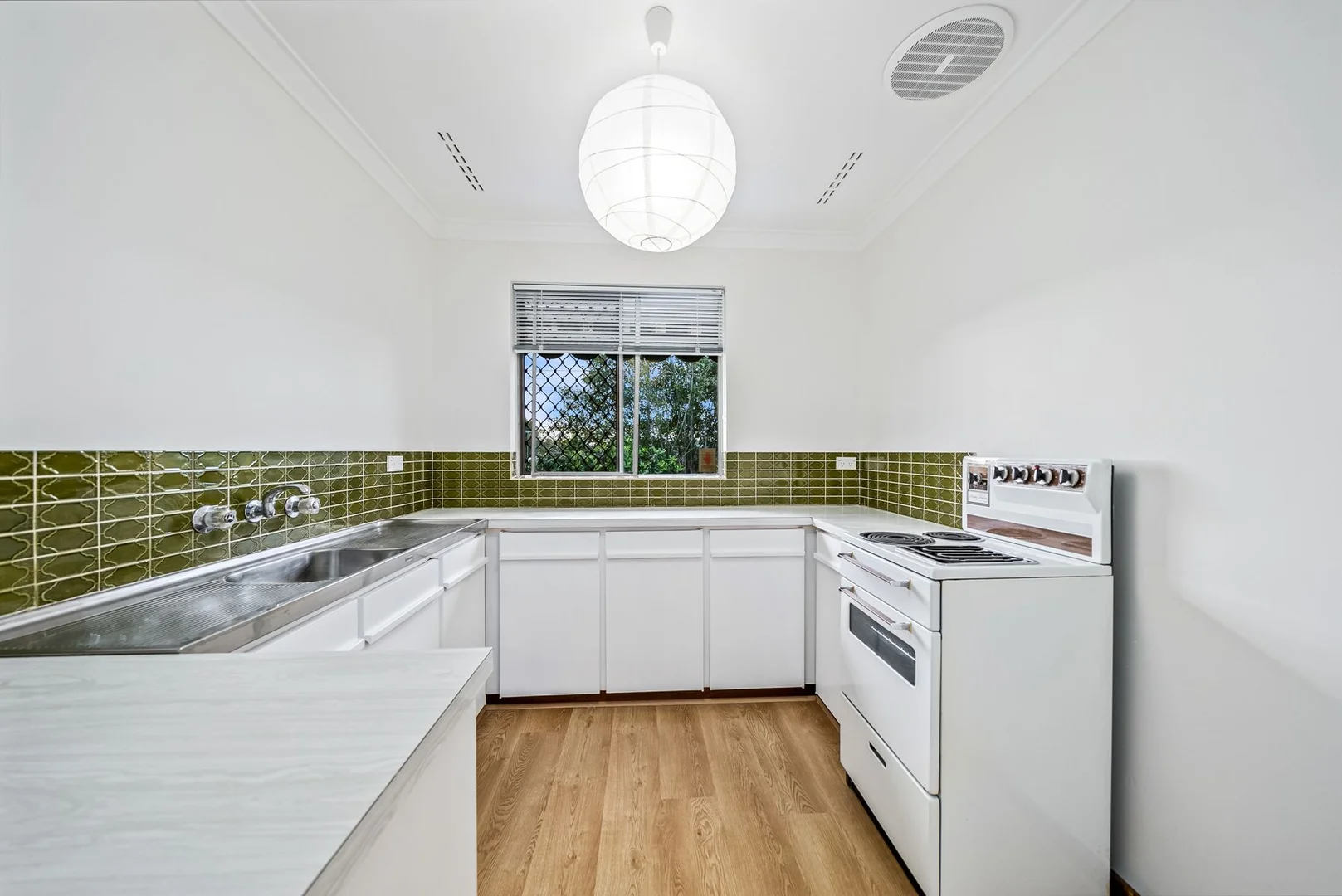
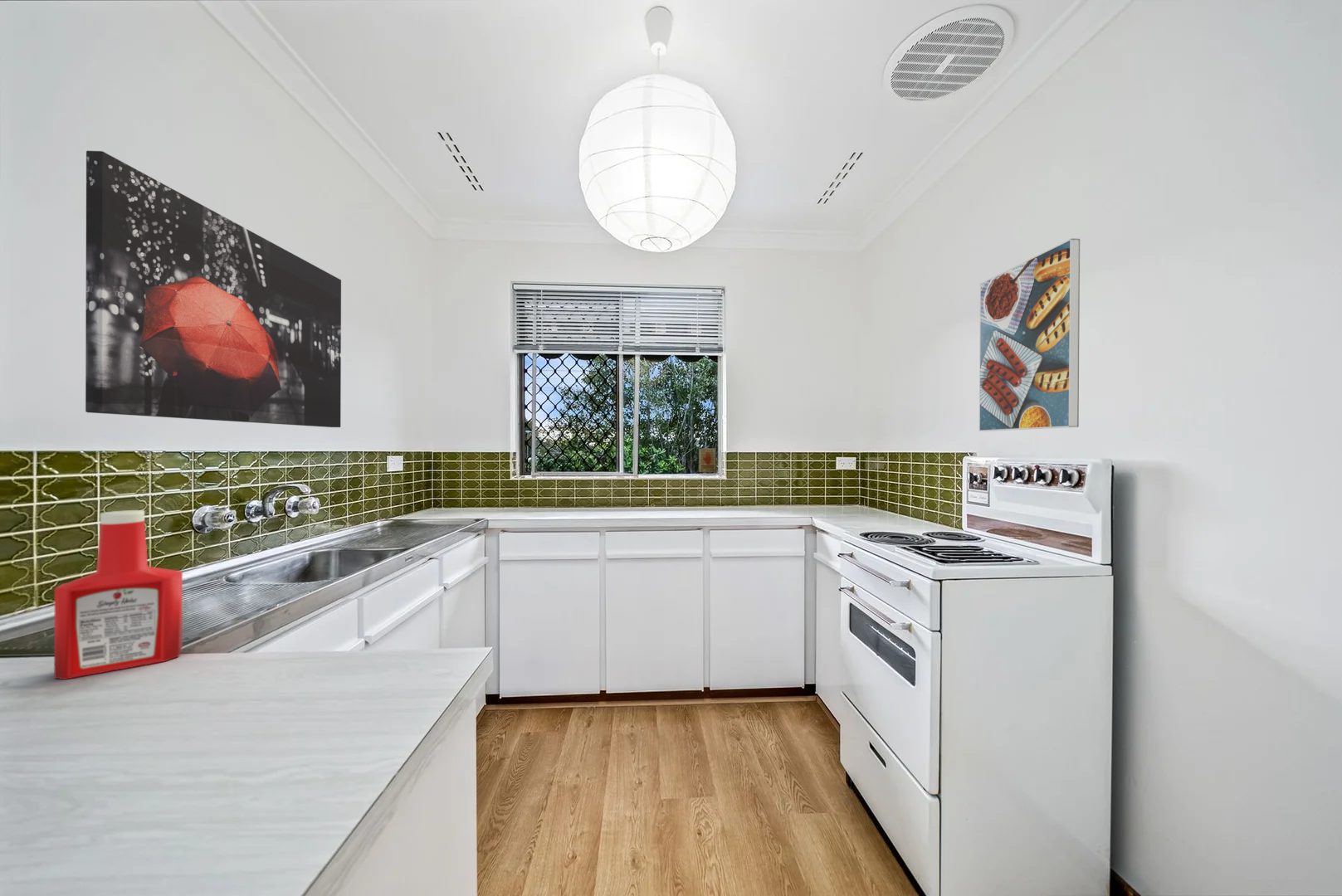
+ soap bottle (122, 587)
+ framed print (1023, 346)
+ wall art (249, 327)
